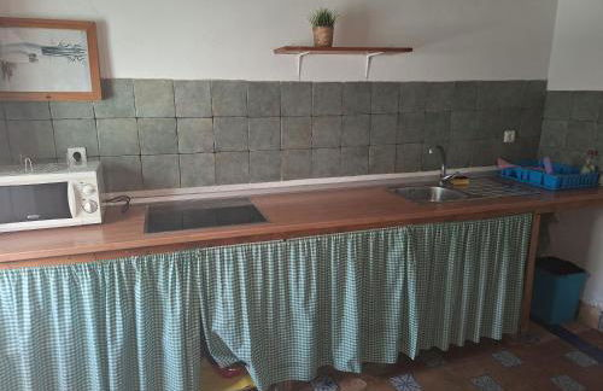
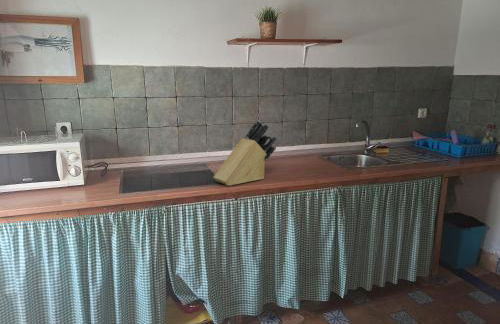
+ knife block (246, 151)
